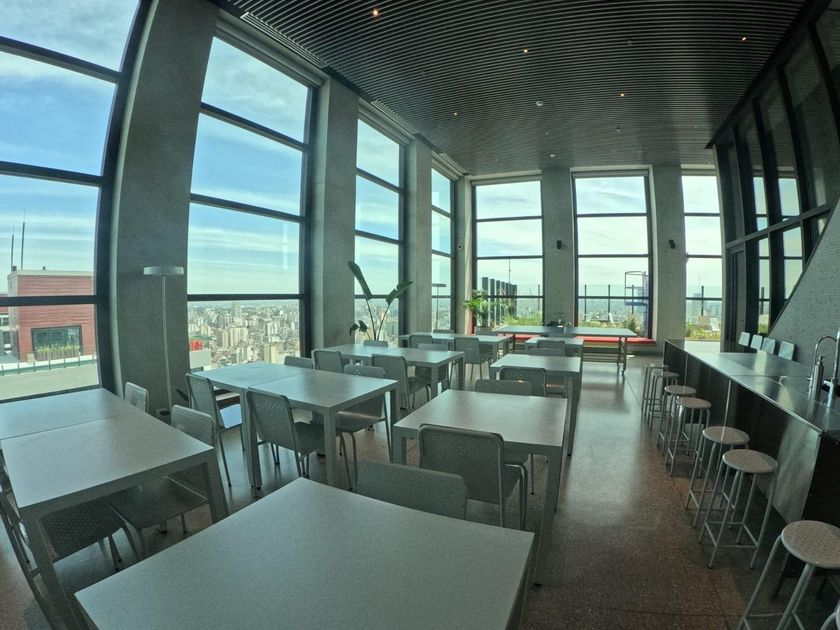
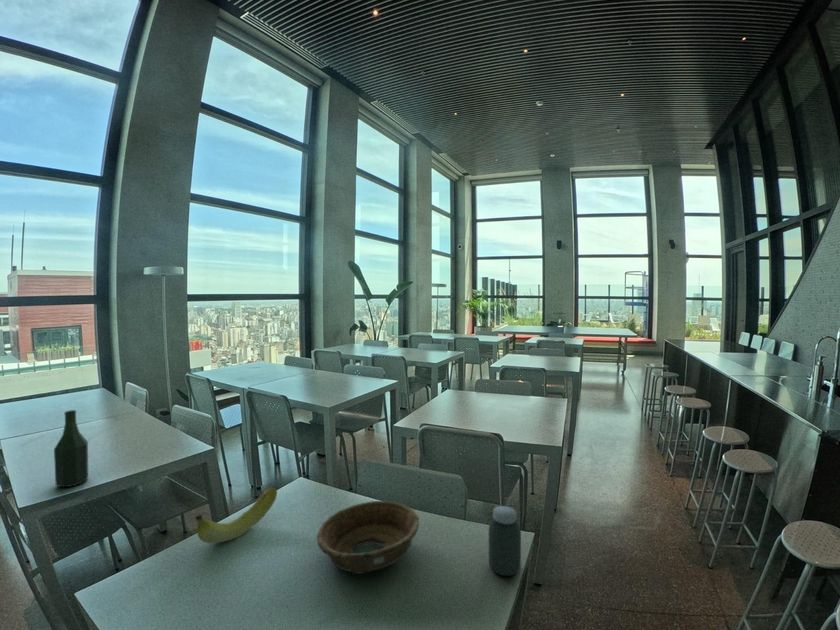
+ jar (504, 539)
+ bottle (71, 447)
+ fruit (239, 517)
+ decorative bowl (369, 537)
